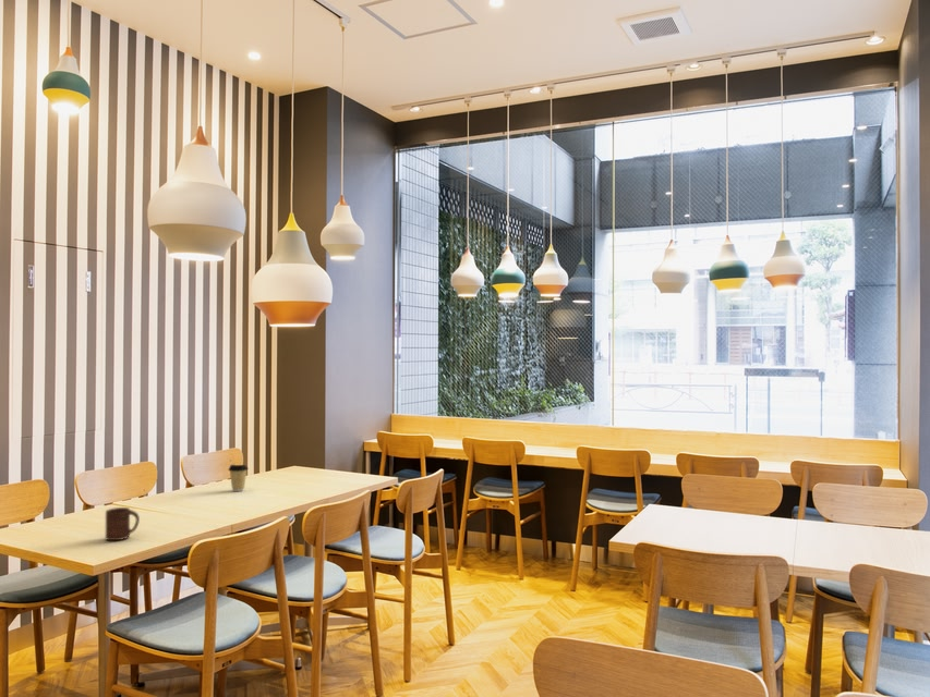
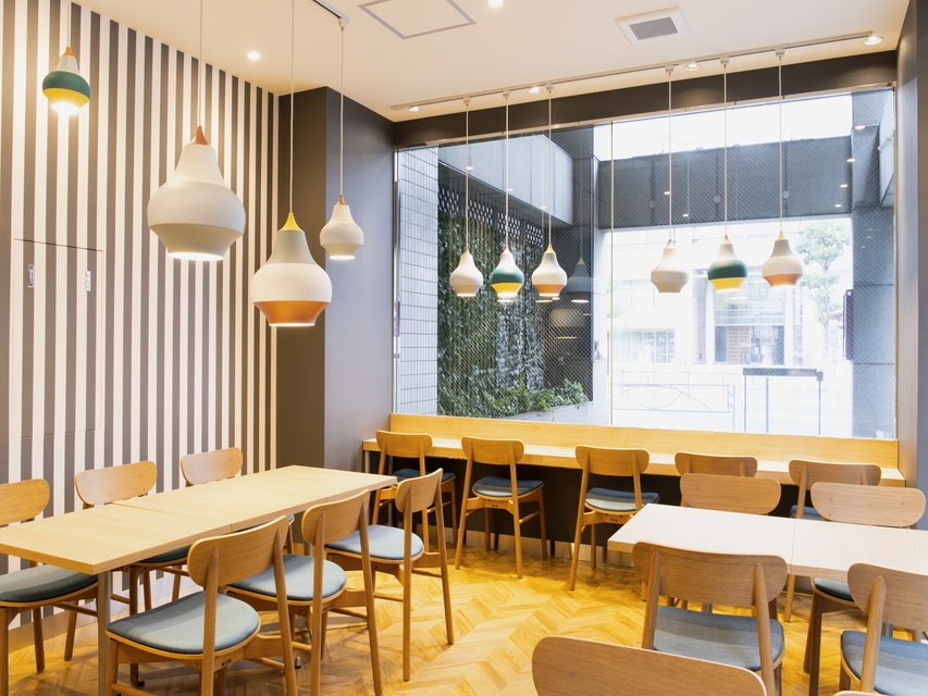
- coffee cup (238, 477)
- cup (121, 523)
